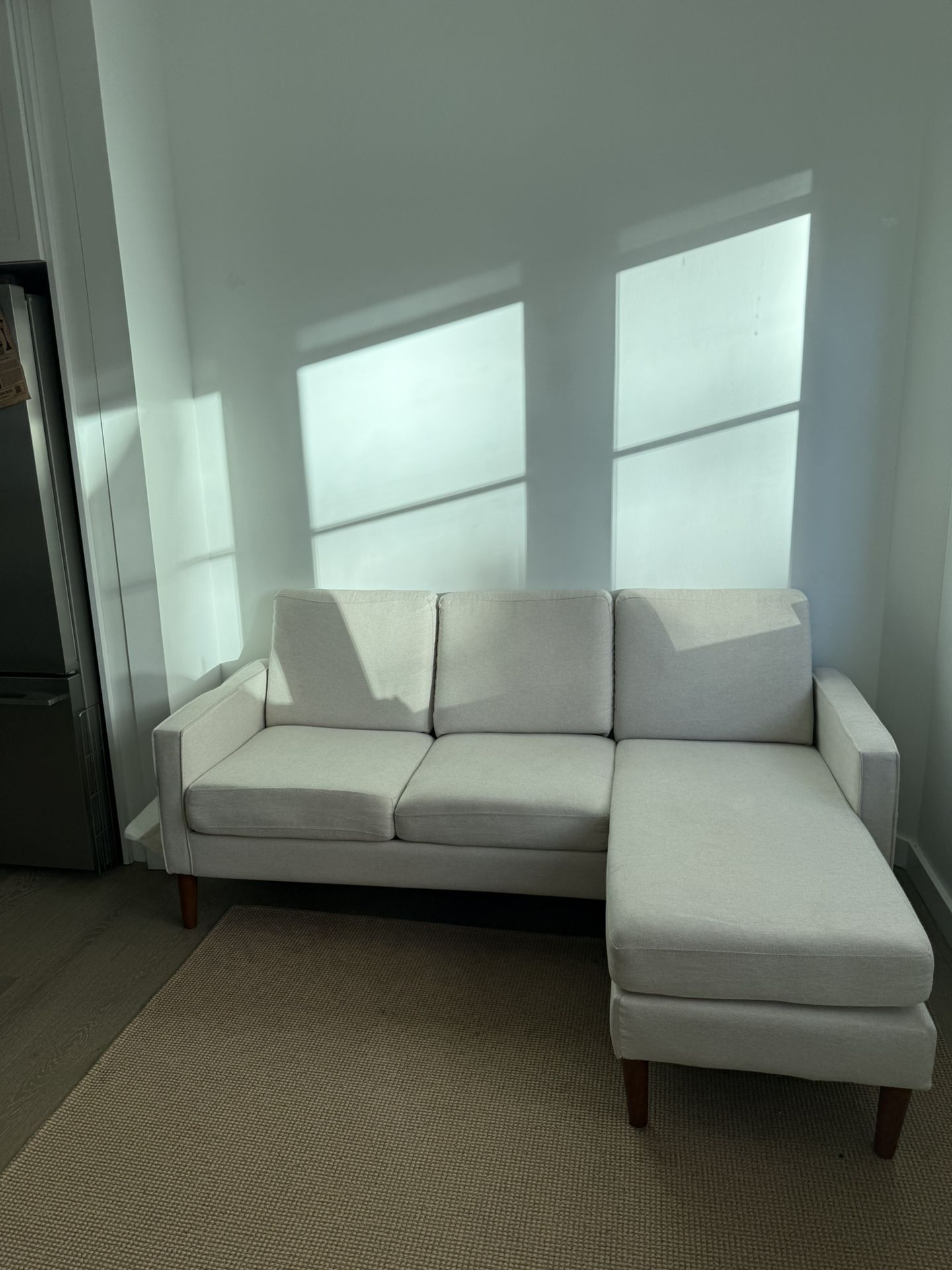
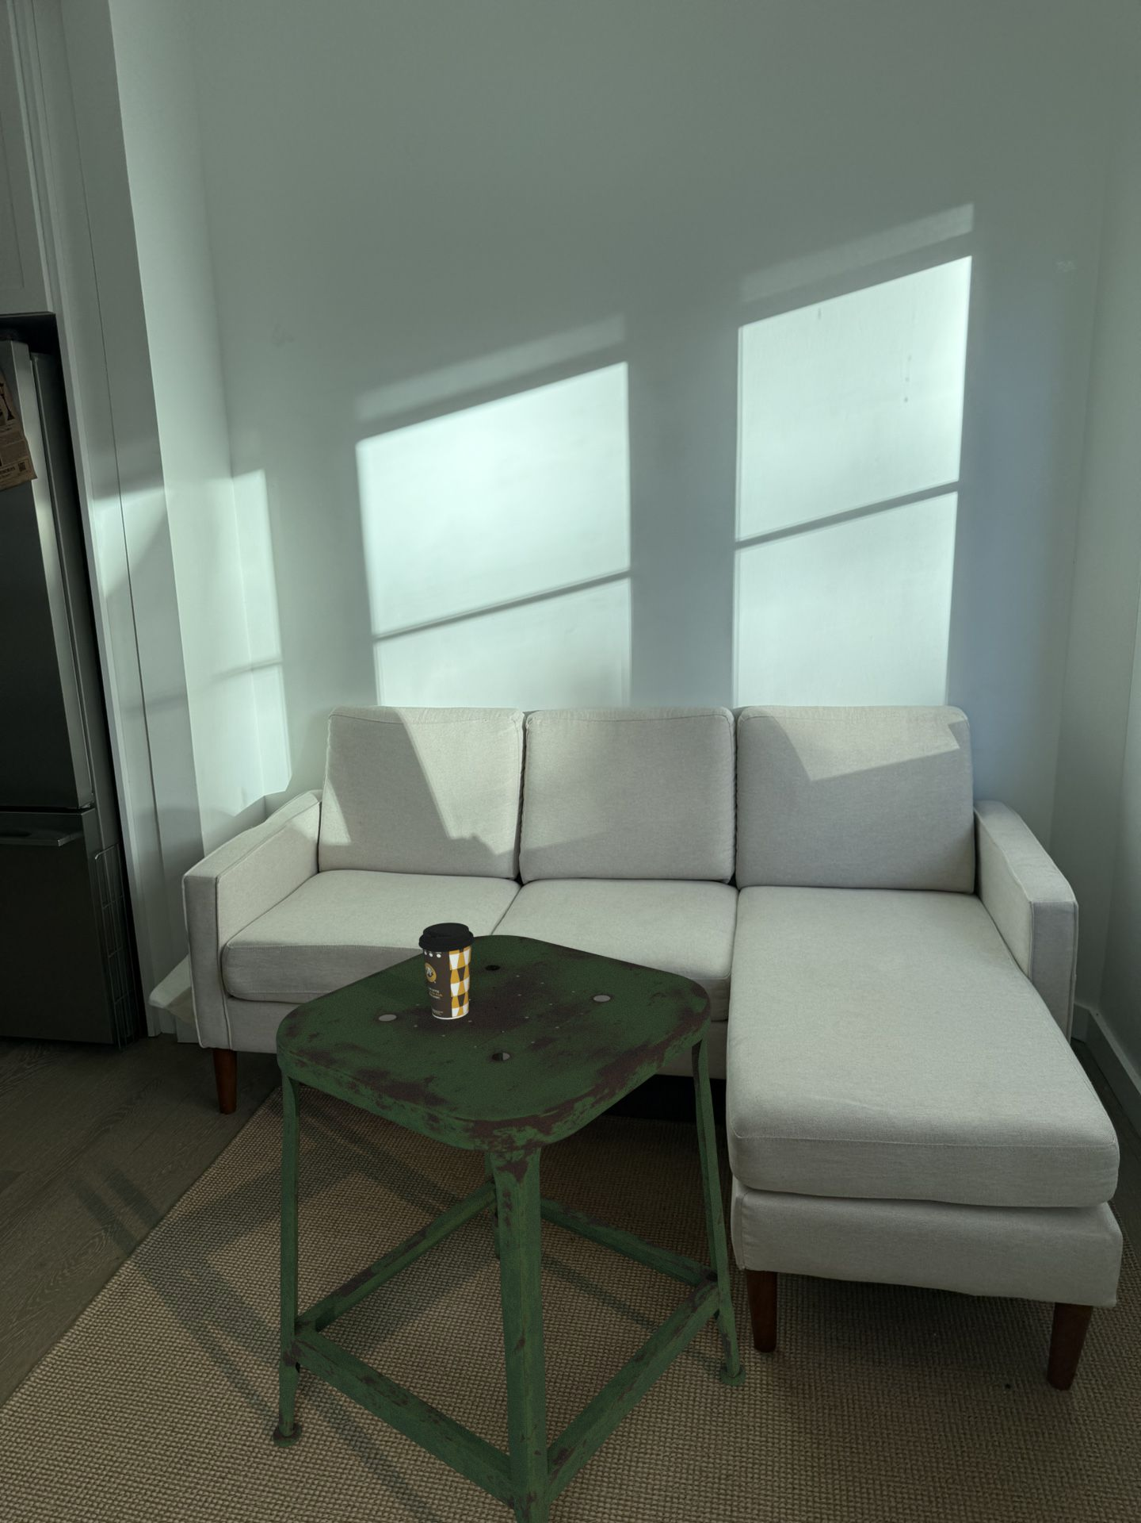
+ coffee cup (448, 969)
+ stool (506, 1215)
